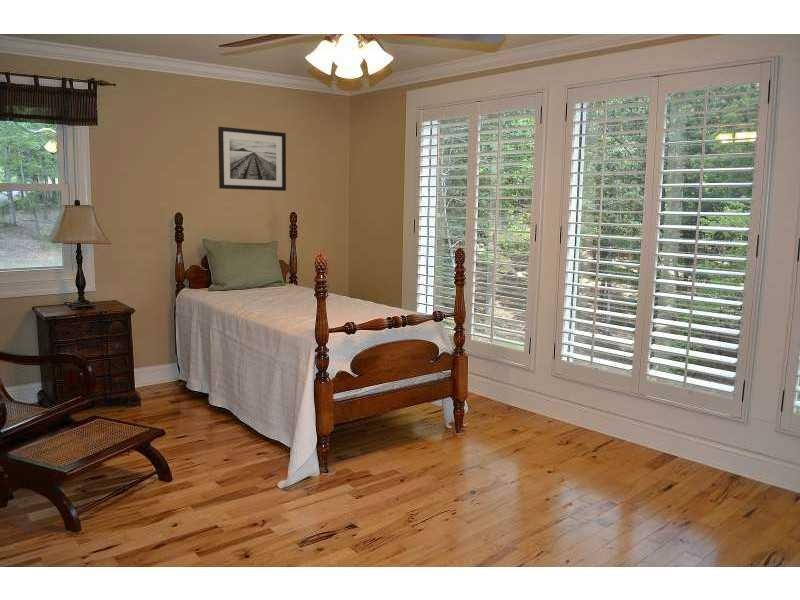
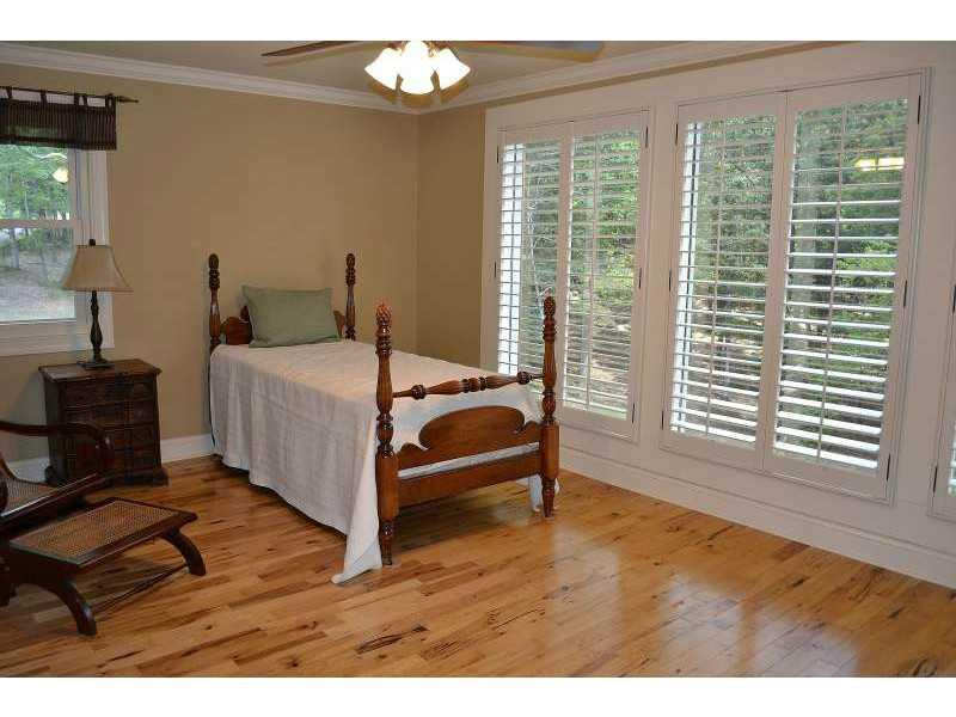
- wall art (253, 160)
